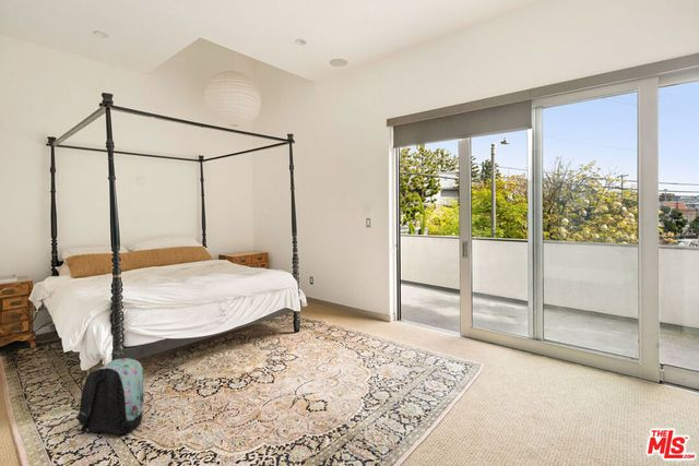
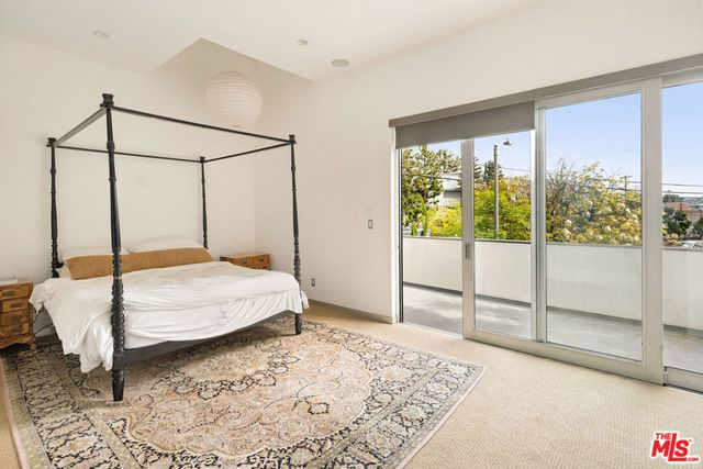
- backpack (115, 393)
